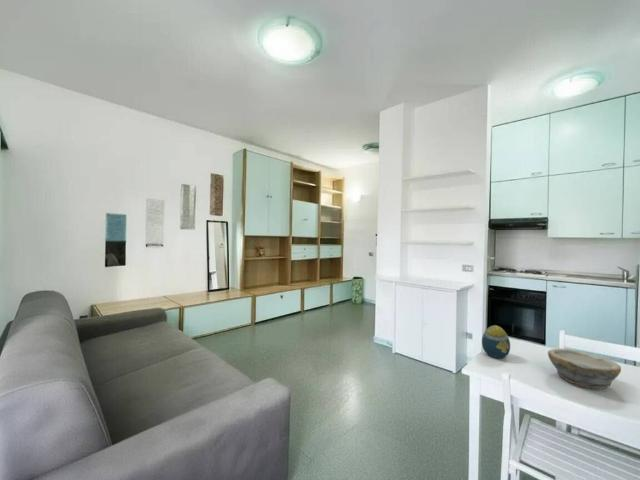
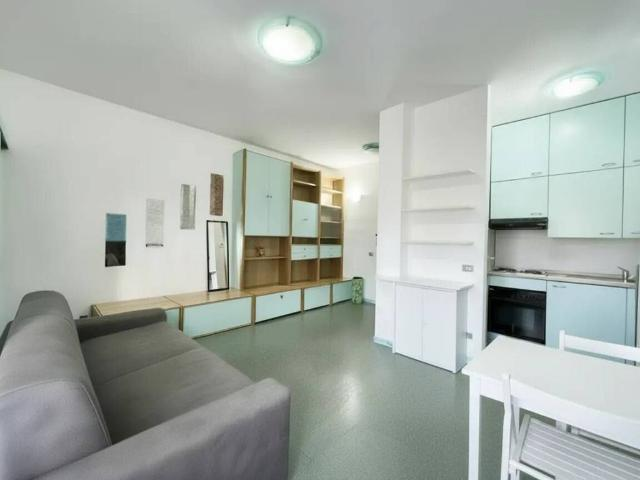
- decorative egg (495, 340)
- bowl (581, 368)
